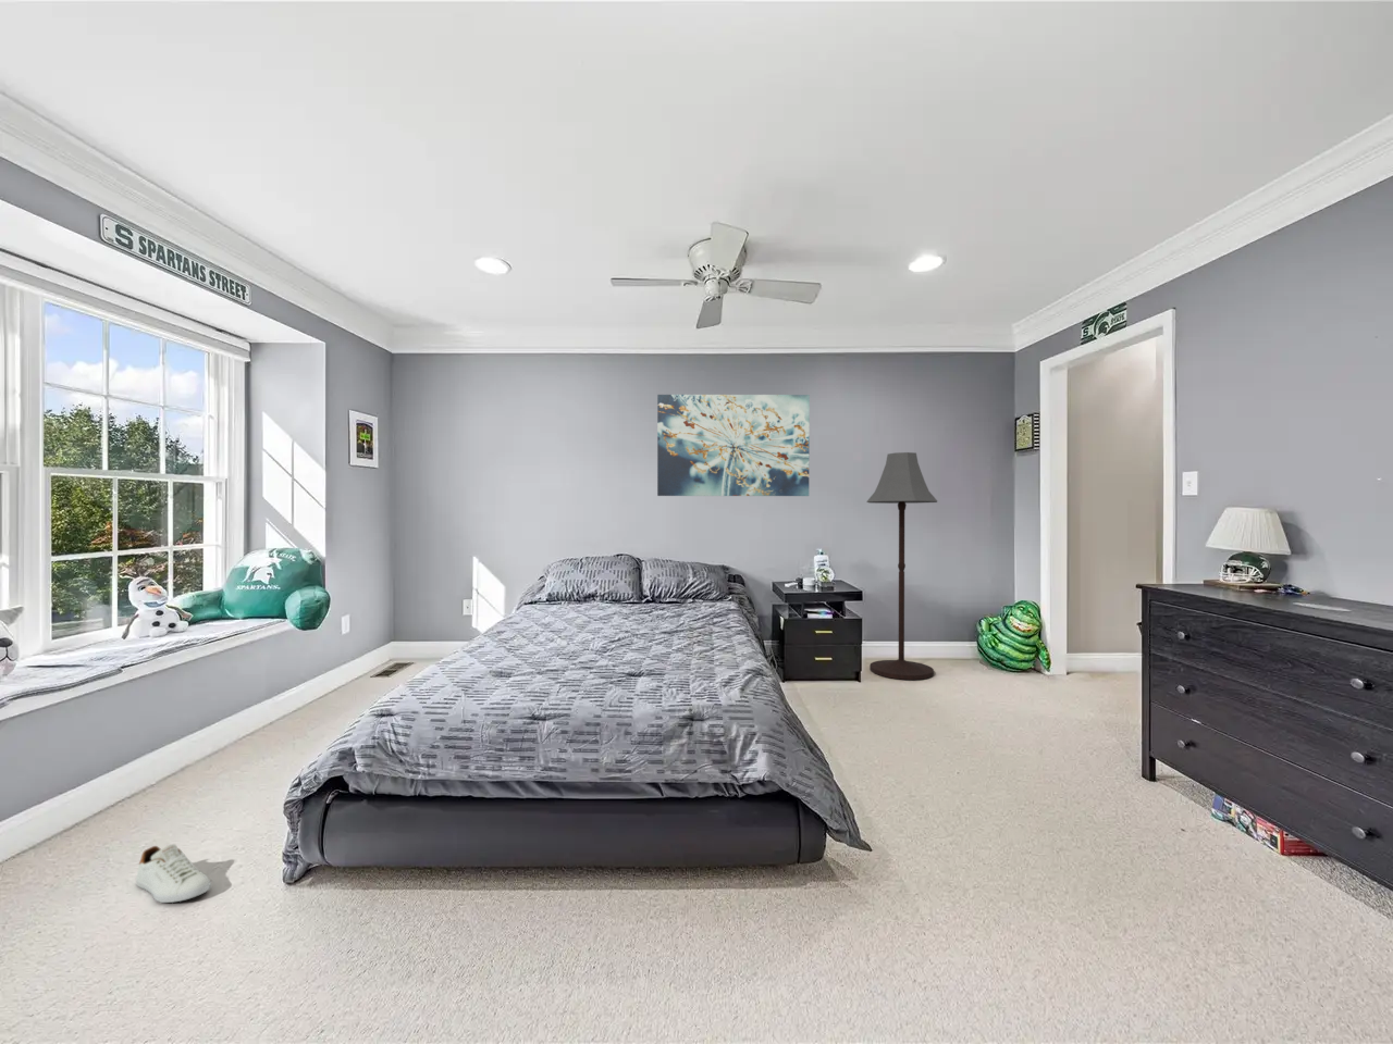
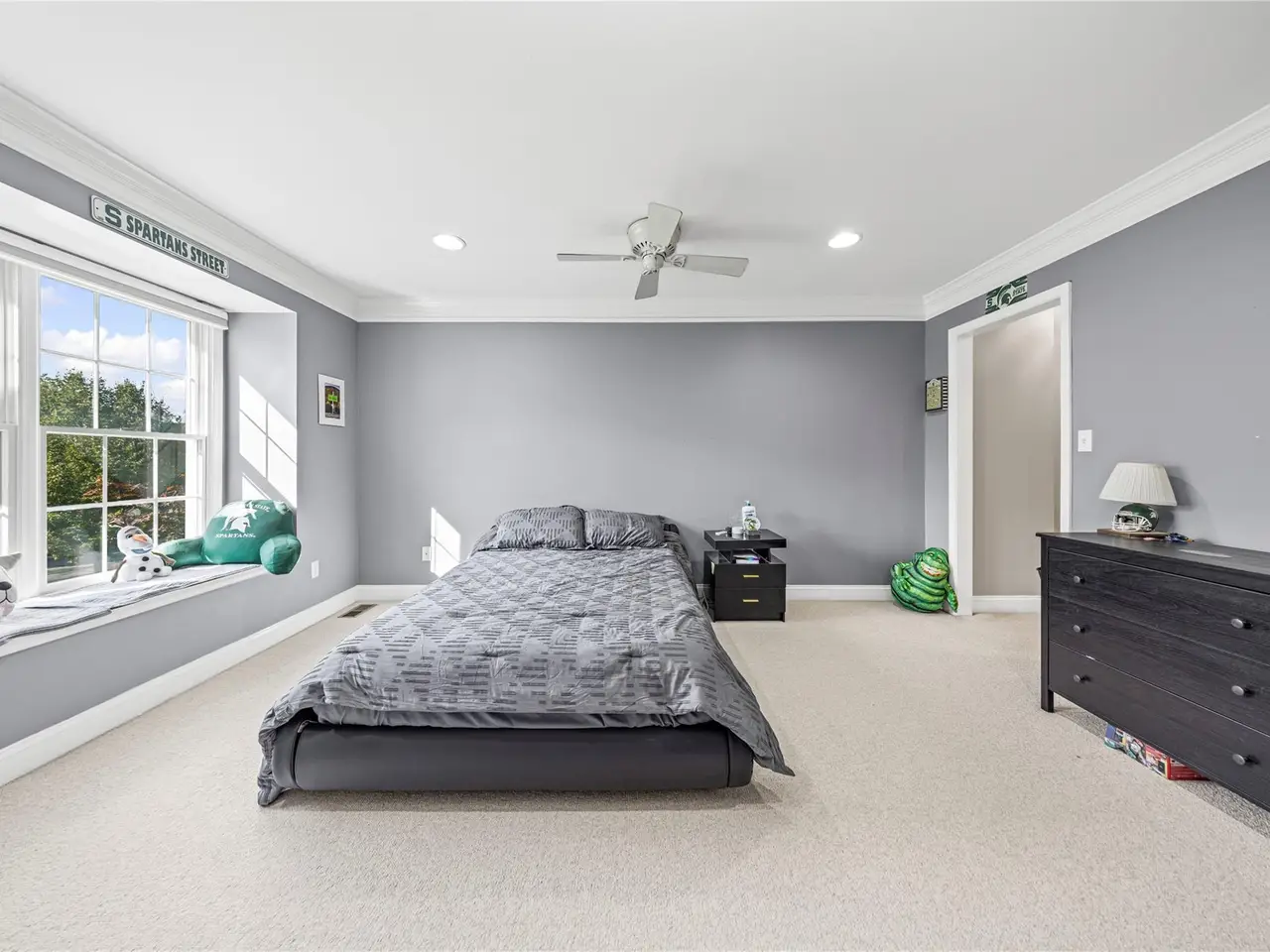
- floor lamp (902, 563)
- wall art (733, 445)
- shoe (170, 870)
